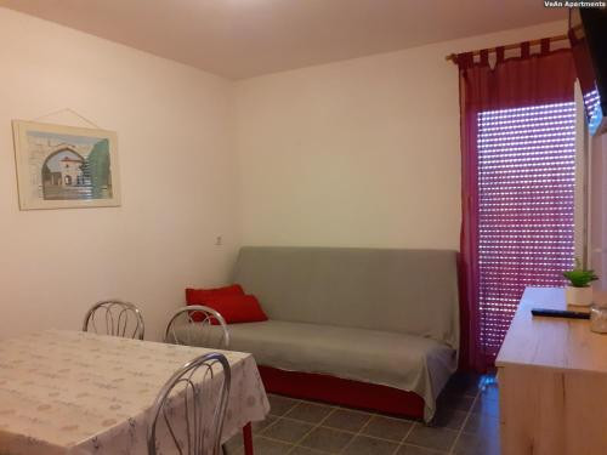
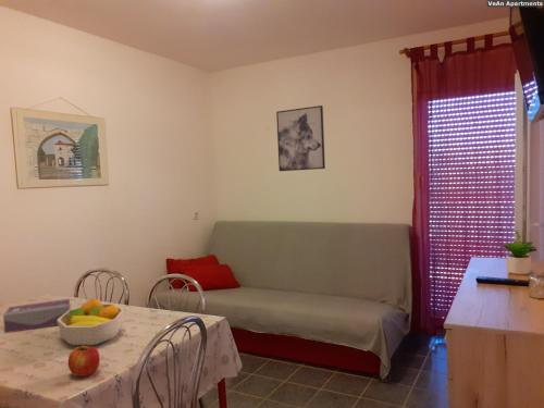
+ wall art (300, 139)
+ apple (84, 359)
+ tissue box (38, 314)
+ fruit bowl (91, 320)
